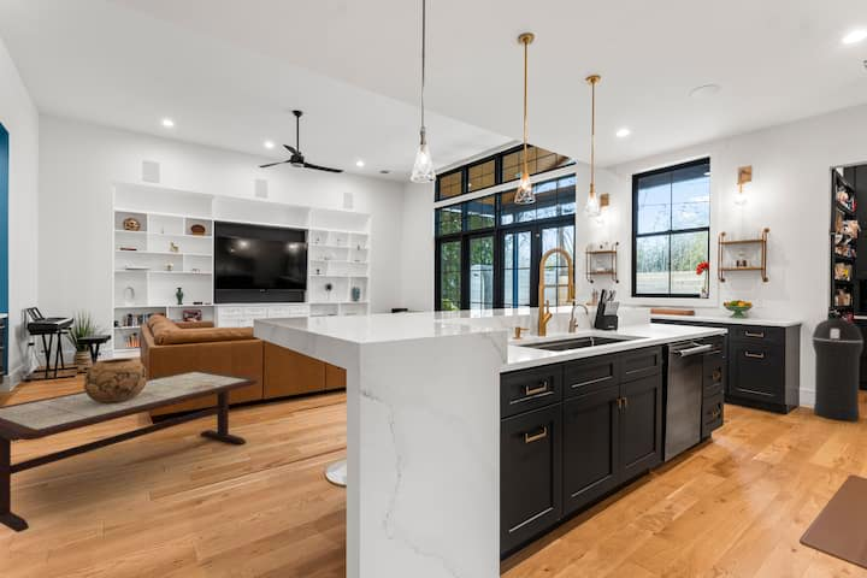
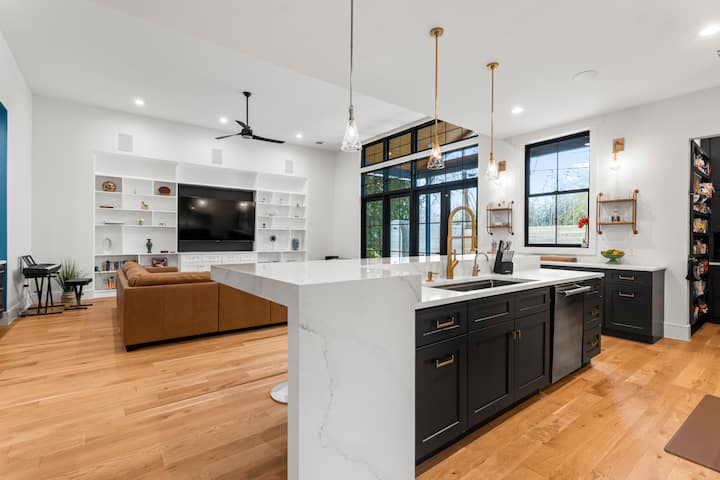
- trash can (836, 367)
- coffee table (135, 431)
- decorative bowl (116, 379)
